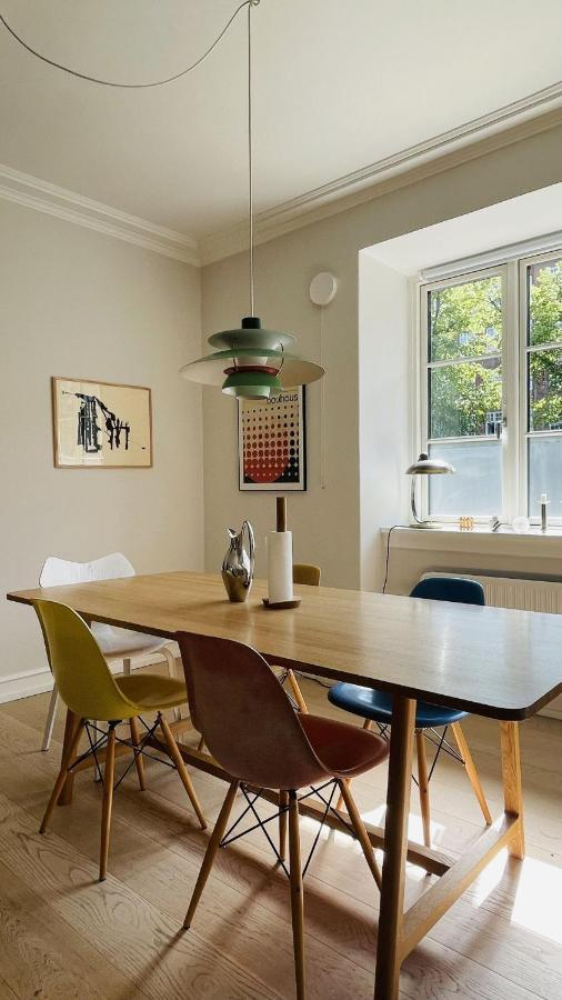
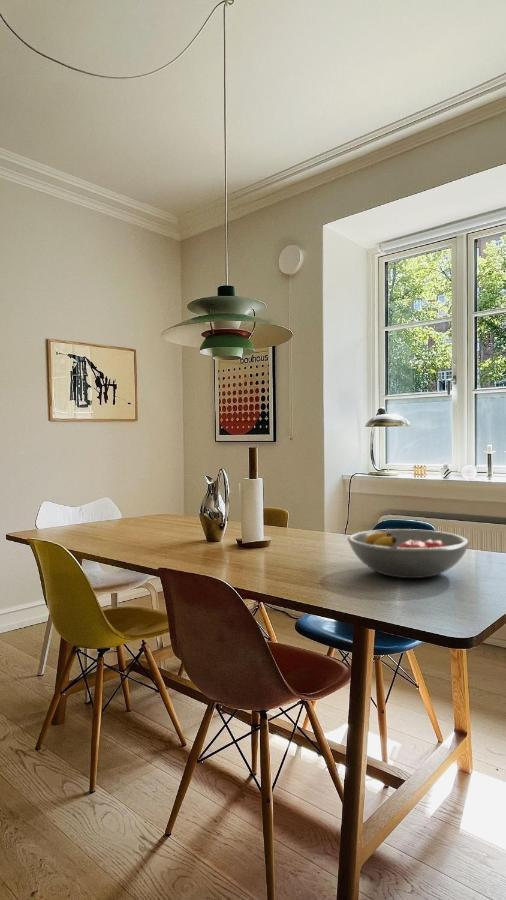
+ fruit bowl (407, 551)
